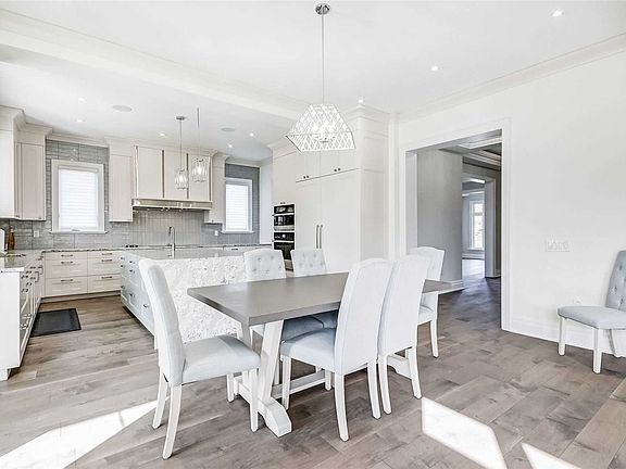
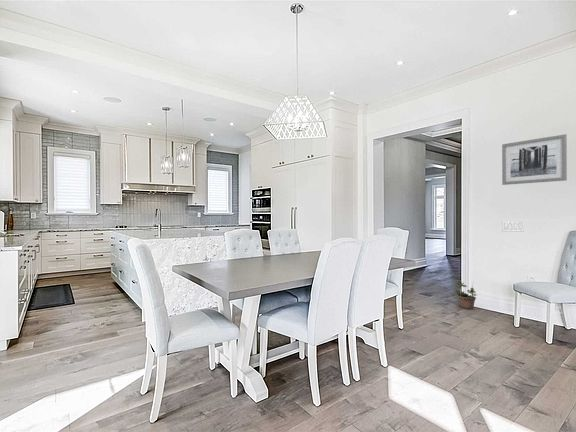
+ potted plant (465, 293)
+ wall art (532, 161)
